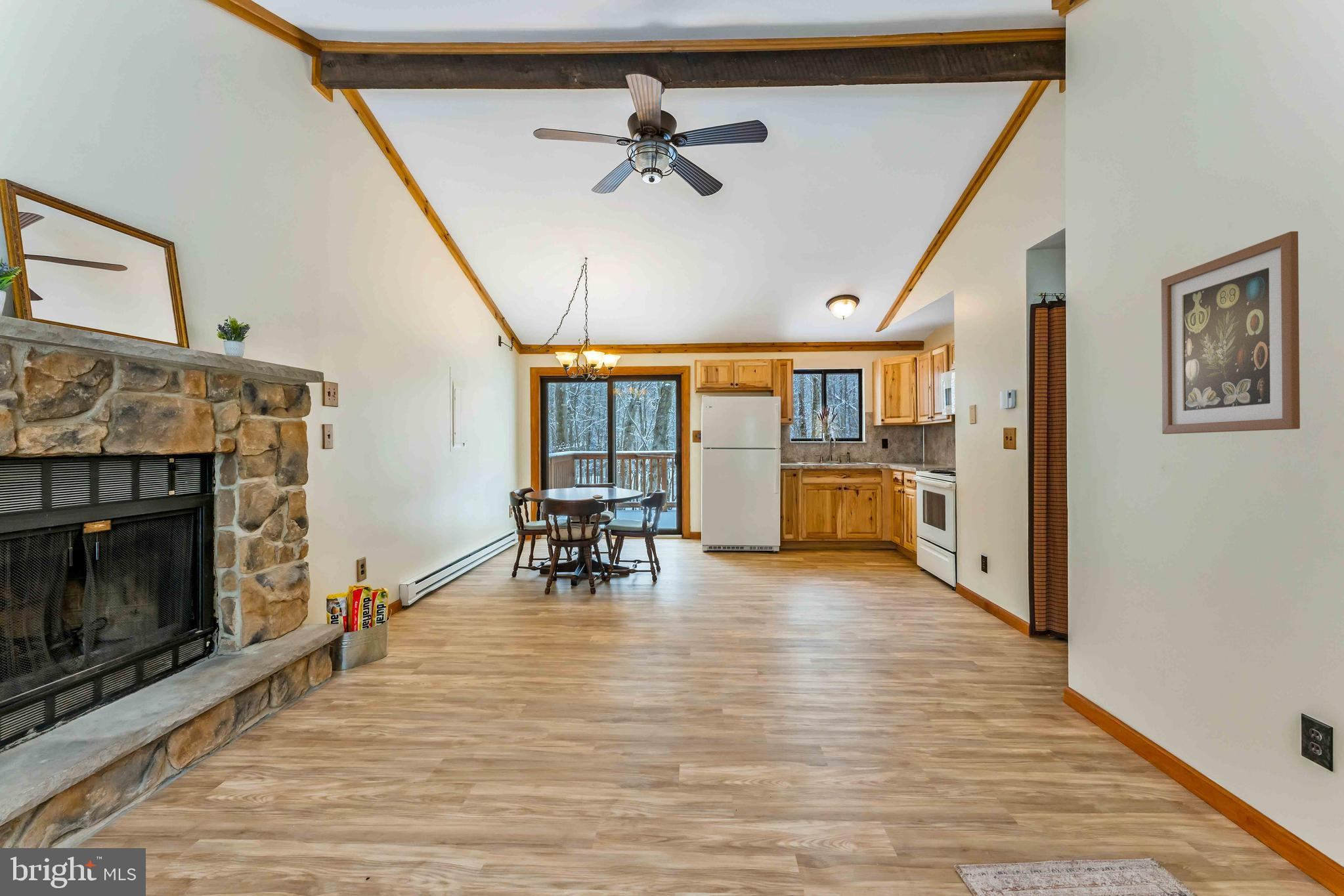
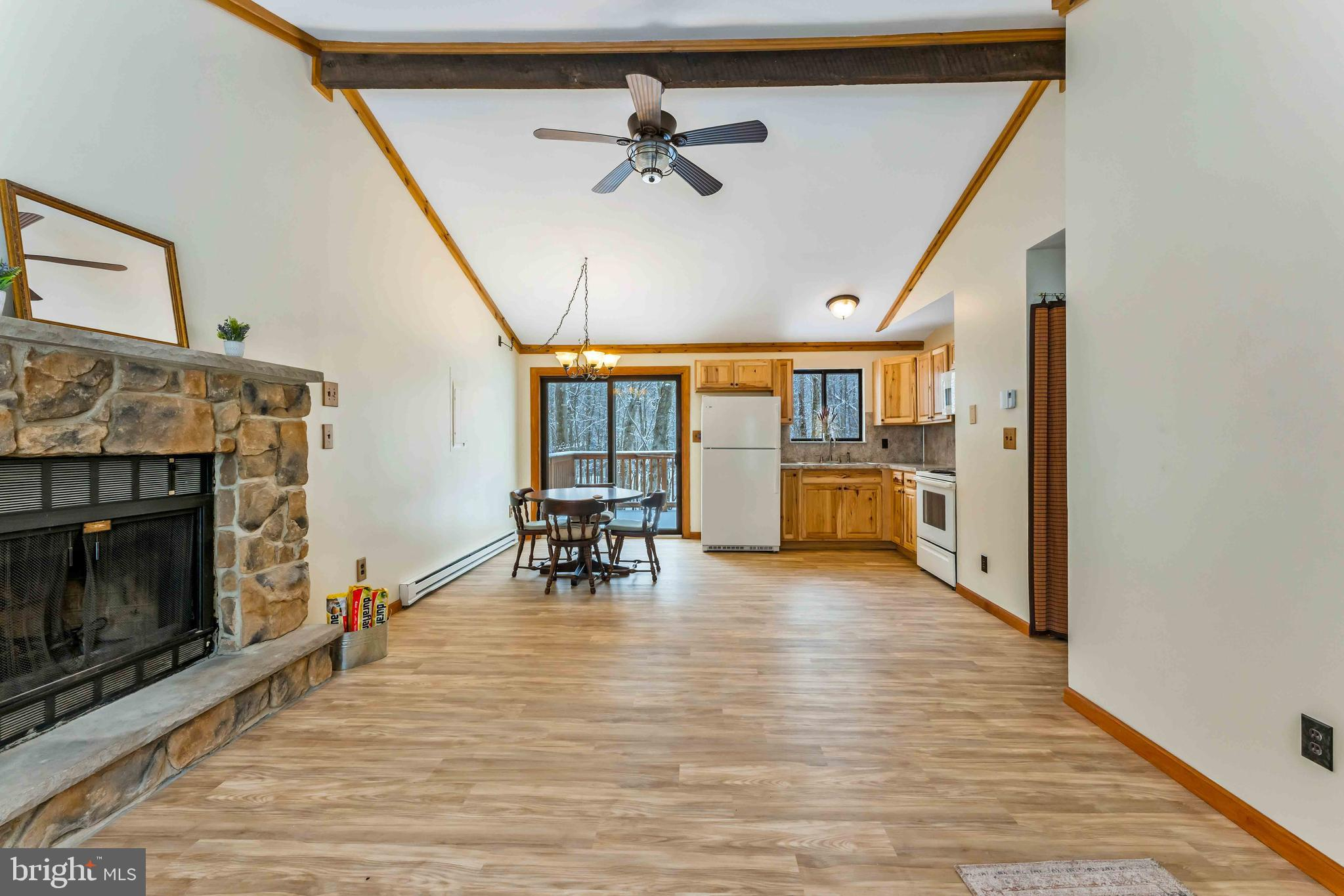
- wall art (1222, 345)
